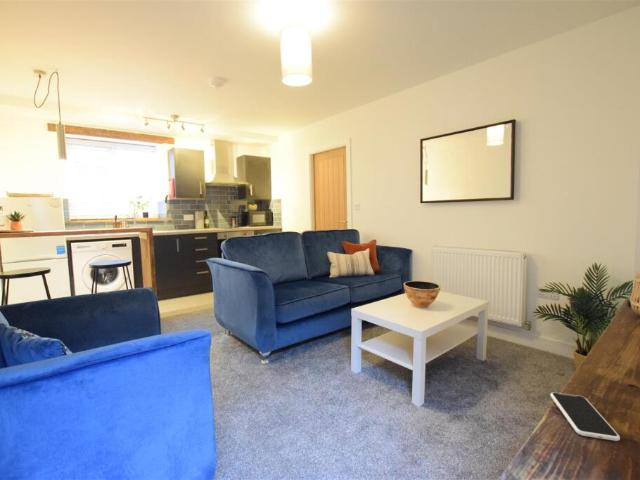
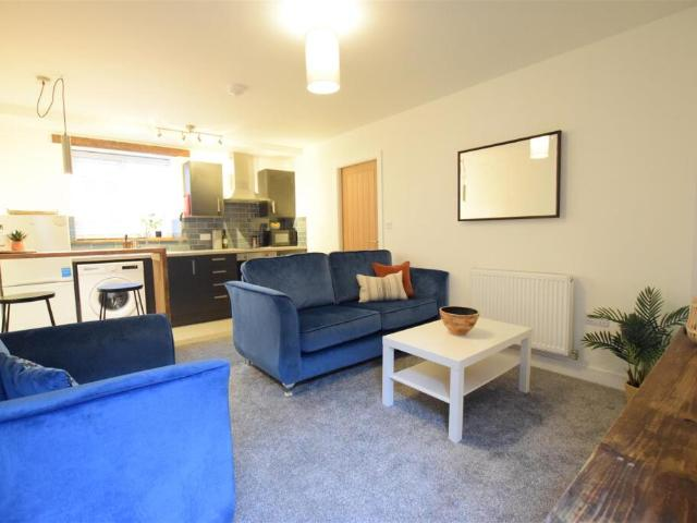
- smartphone (581, 414)
